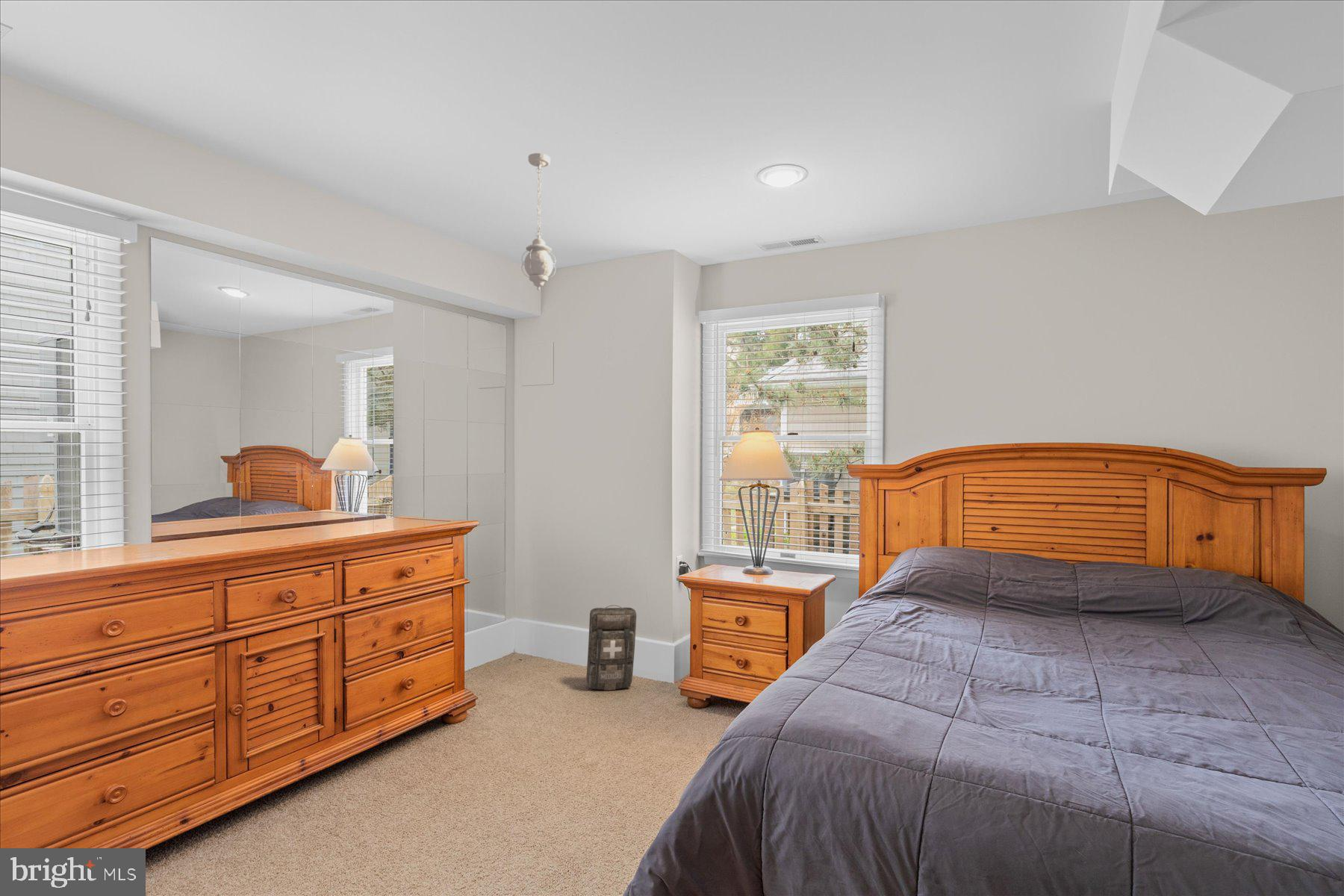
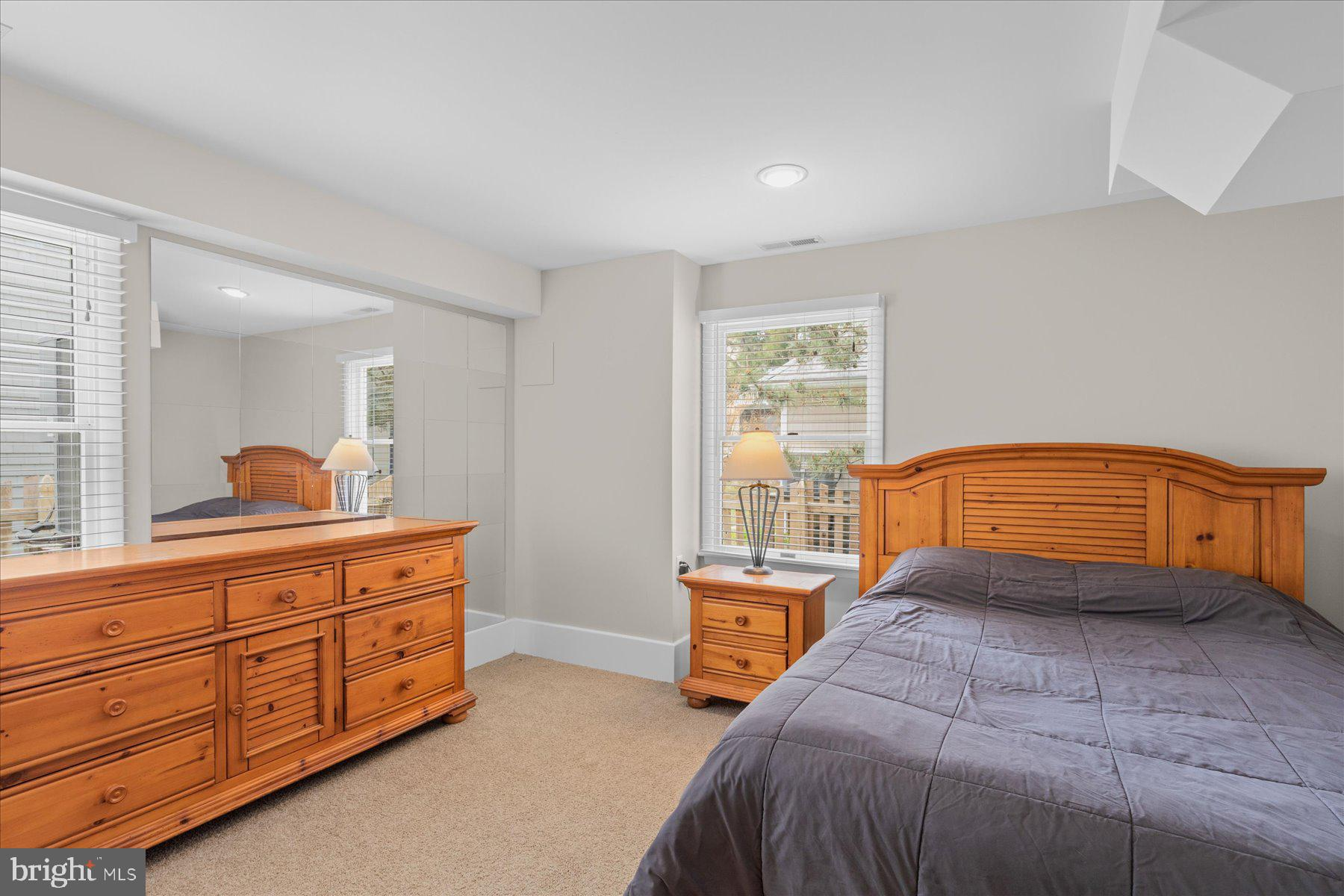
- pendant light (538, 224)
- backpack (611, 646)
